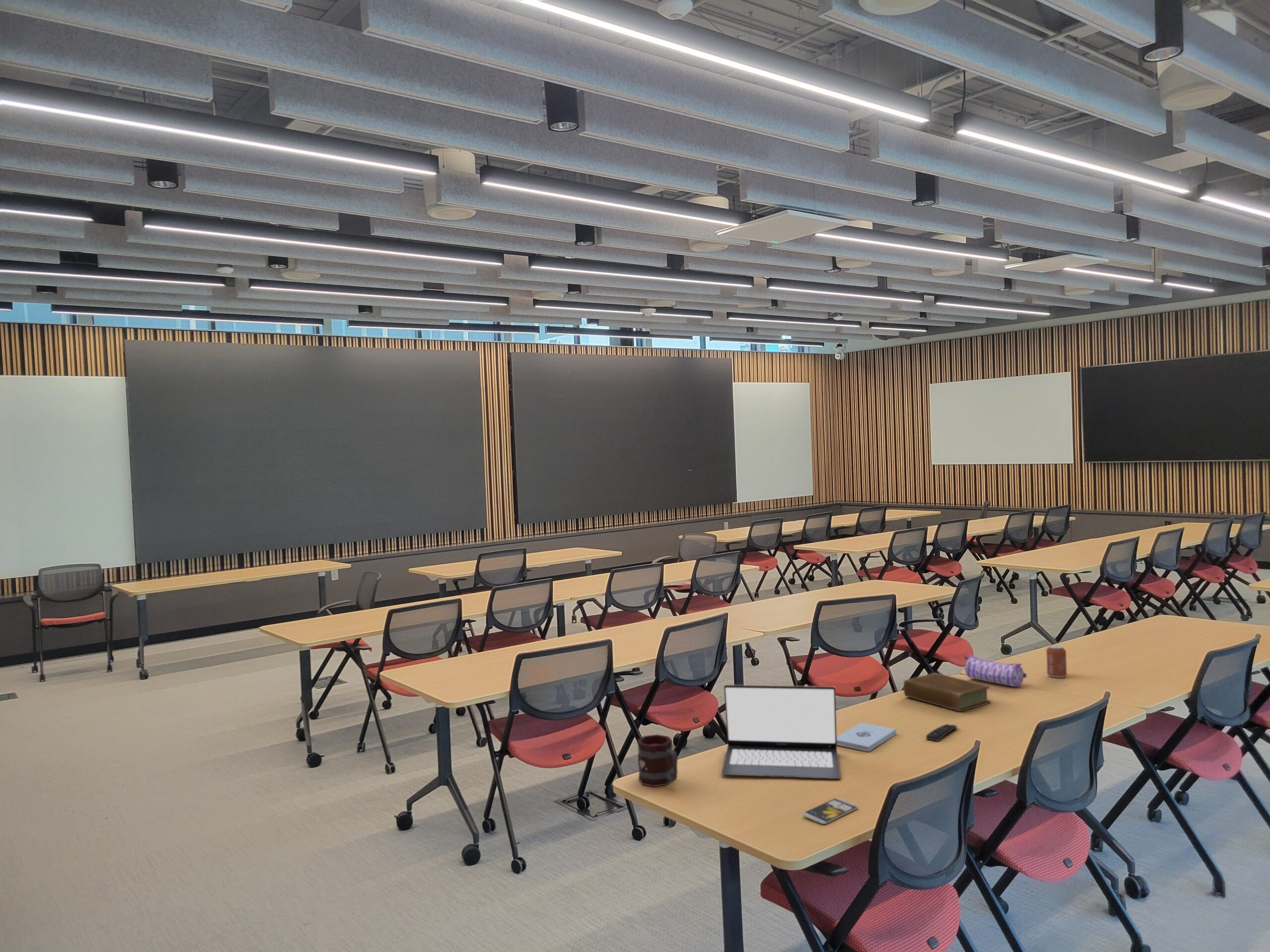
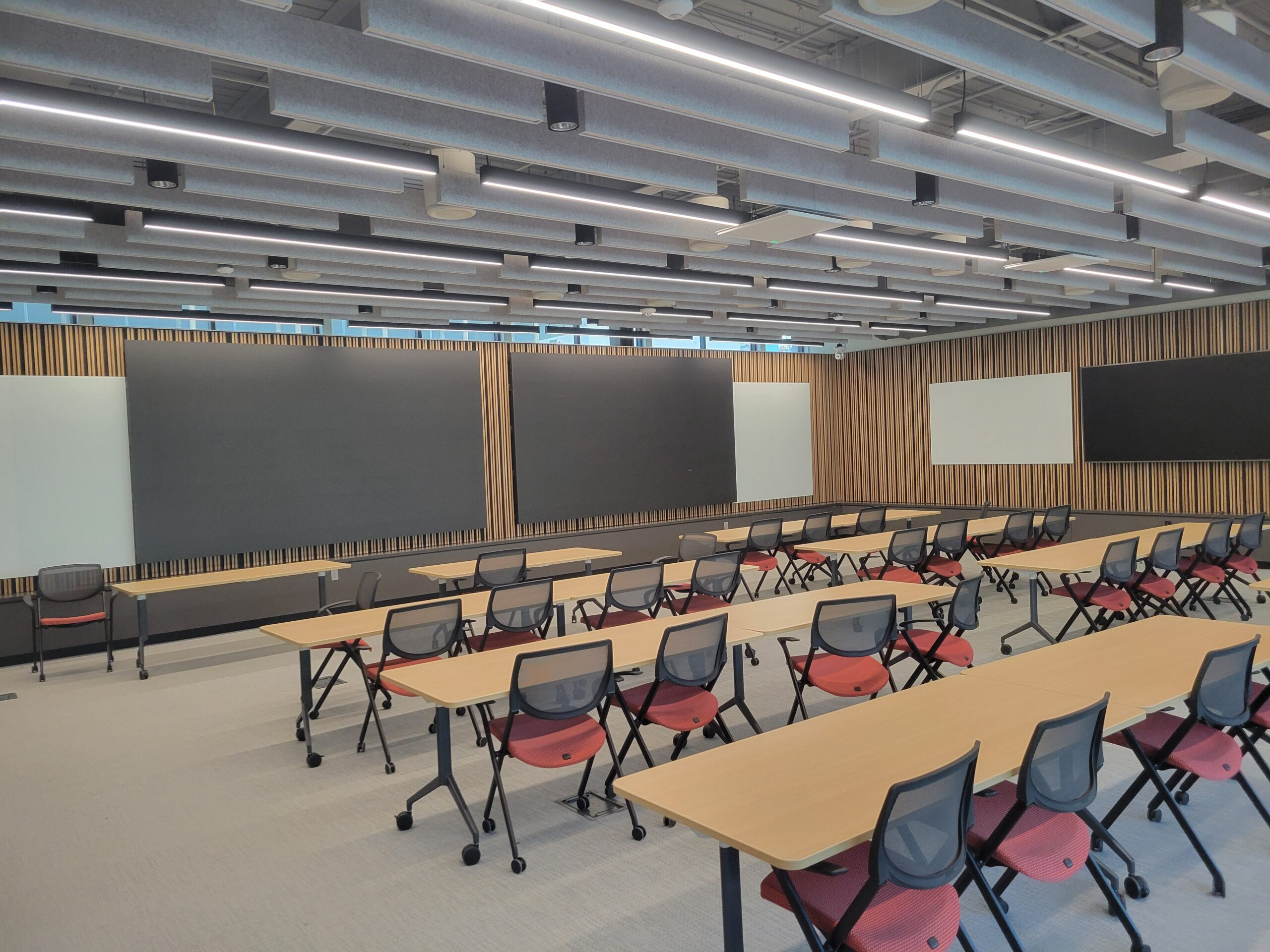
- can (1056, 661)
- mug (660, 762)
- smartphone (830, 811)
- remote control (943, 731)
- laptop (779, 727)
- notepad (865, 736)
- book (946, 691)
- pencil case (994, 670)
